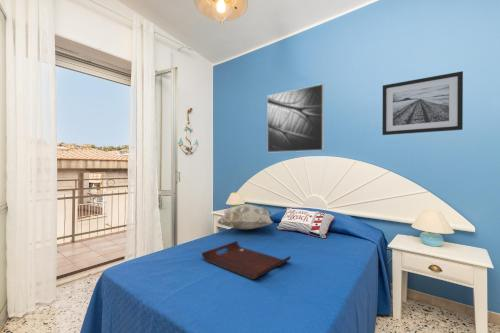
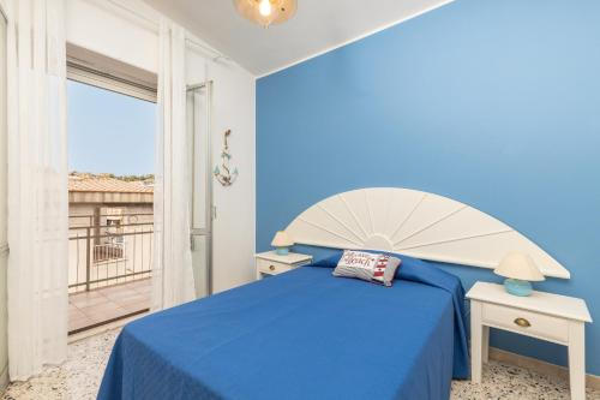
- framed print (293, 121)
- wall art (419, 105)
- serving tray (245, 257)
- decorative pillow (246, 216)
